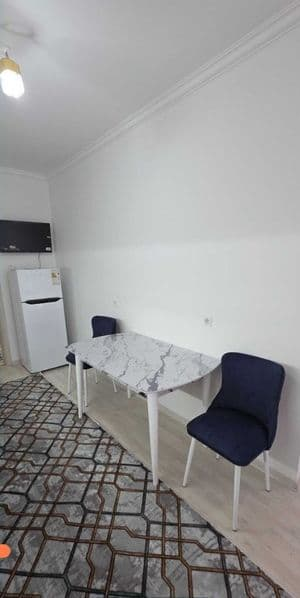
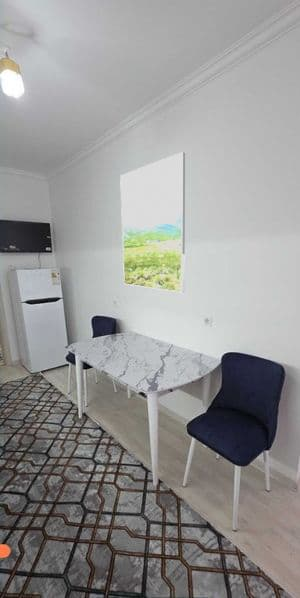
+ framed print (149, 229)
